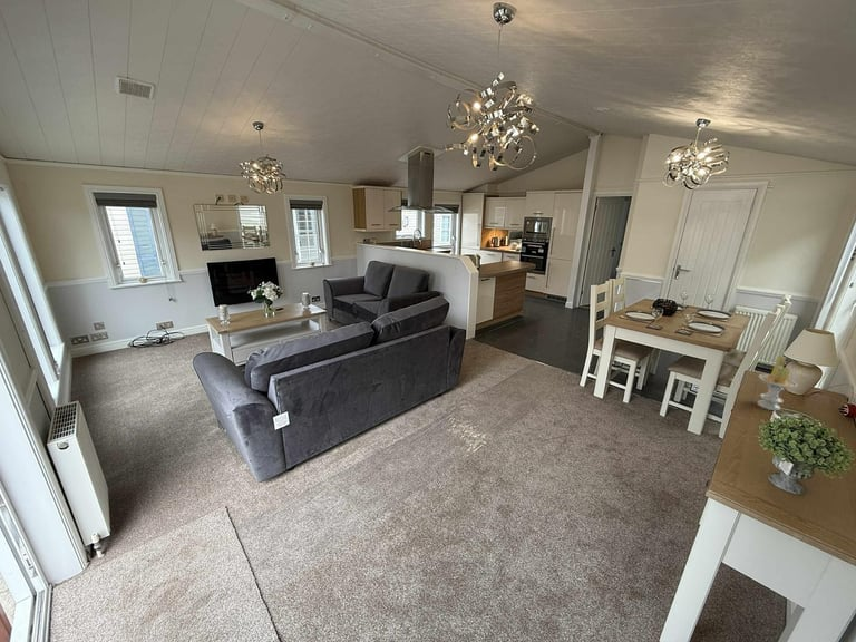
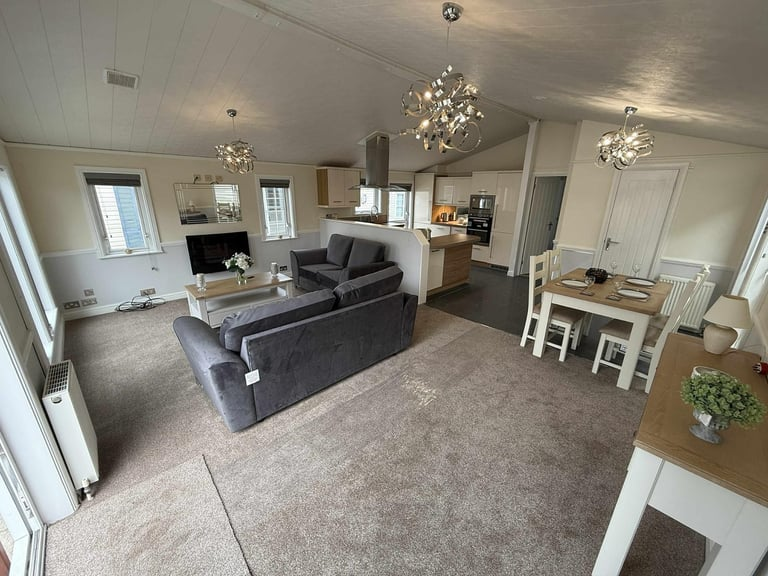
- candle (777, 381)
